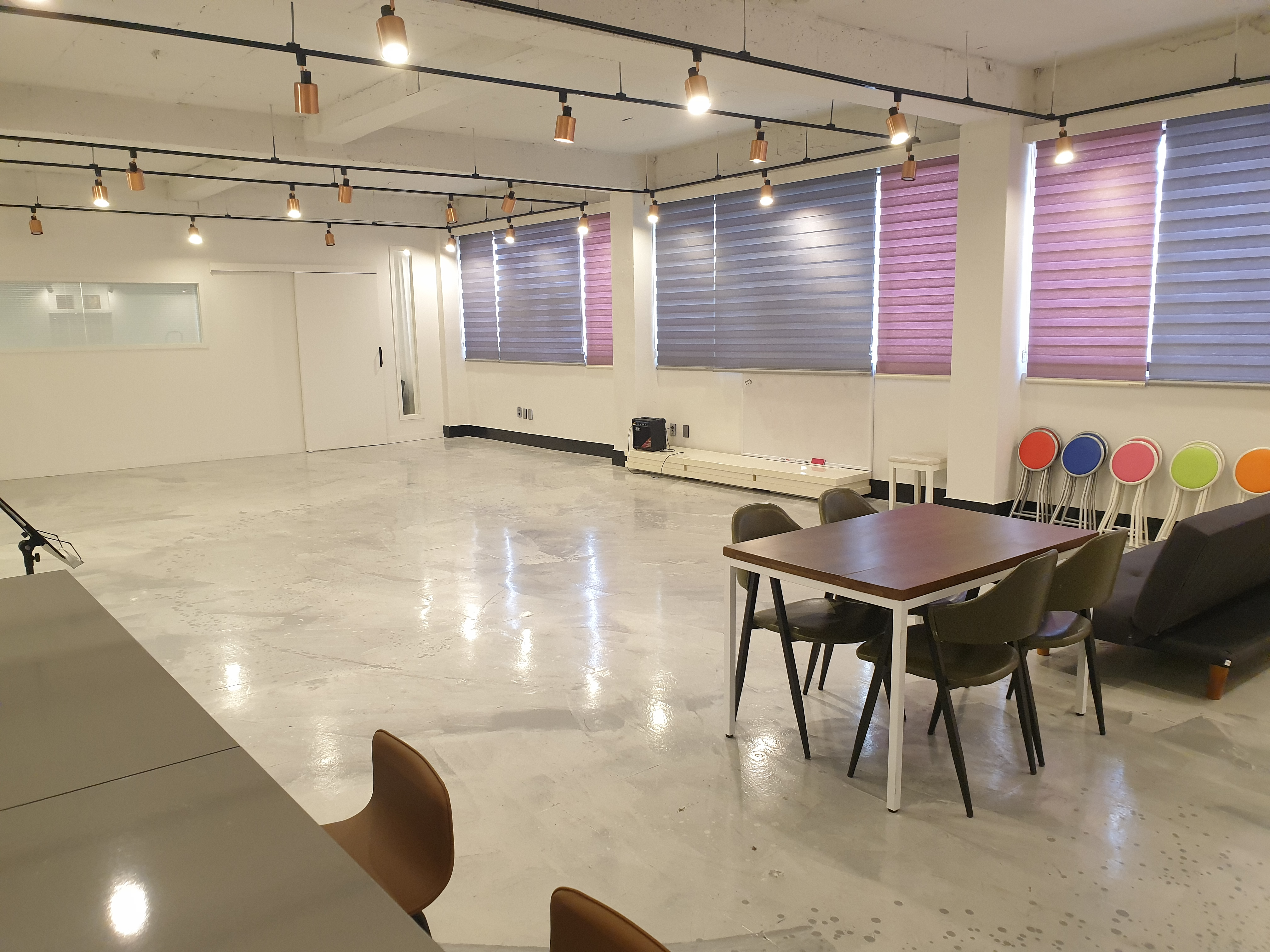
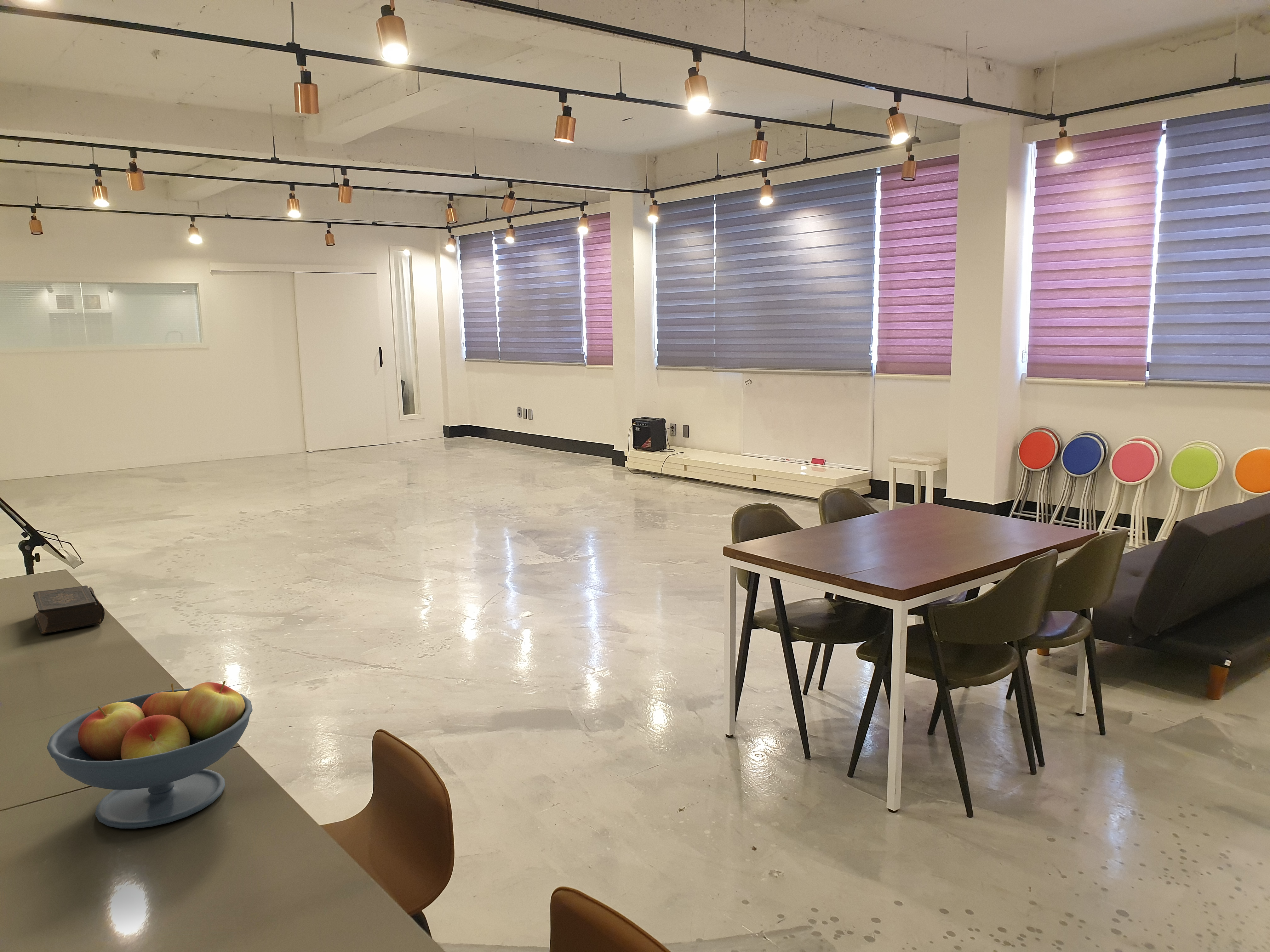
+ fruit bowl (157, 747)
+ book (68, 607)
